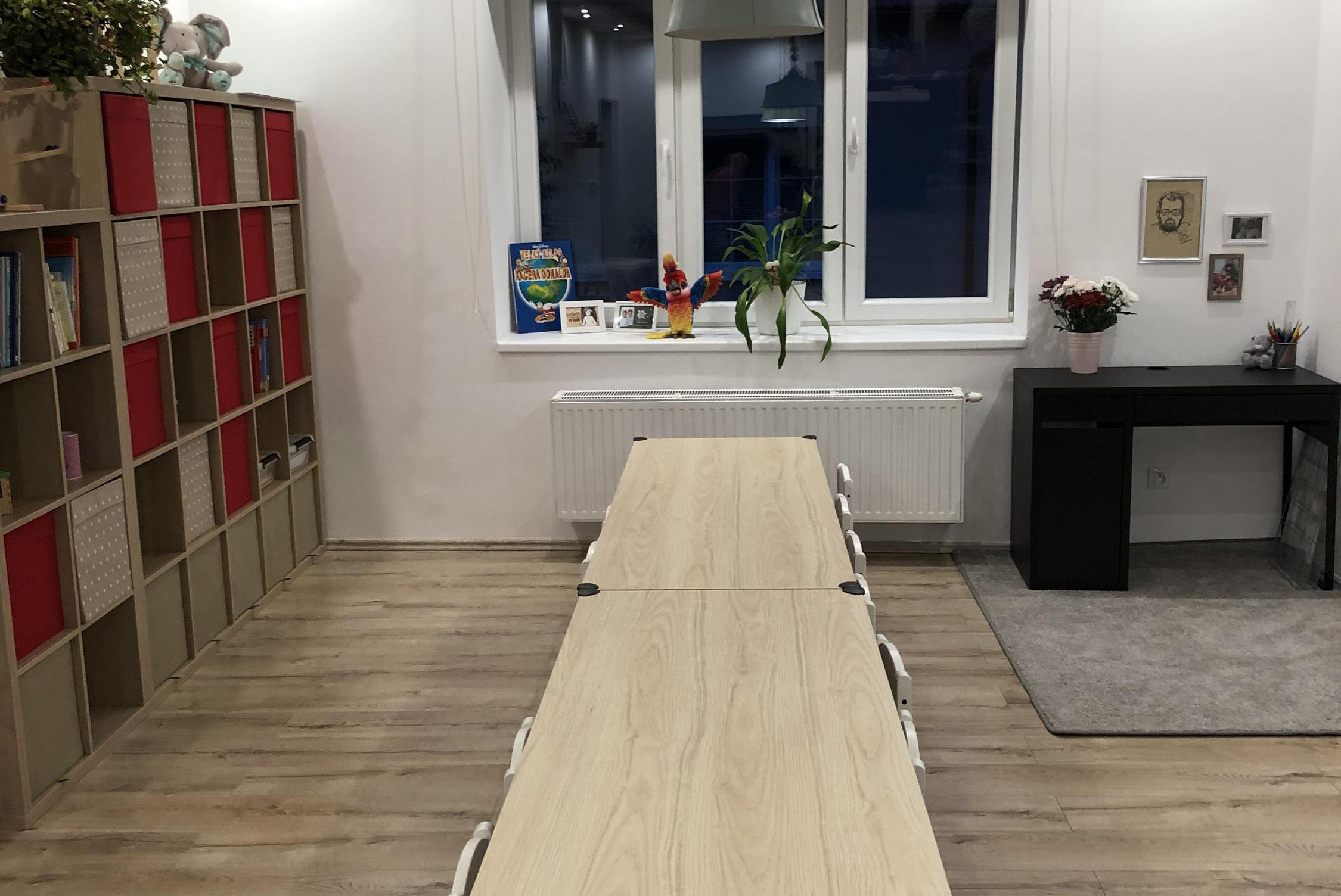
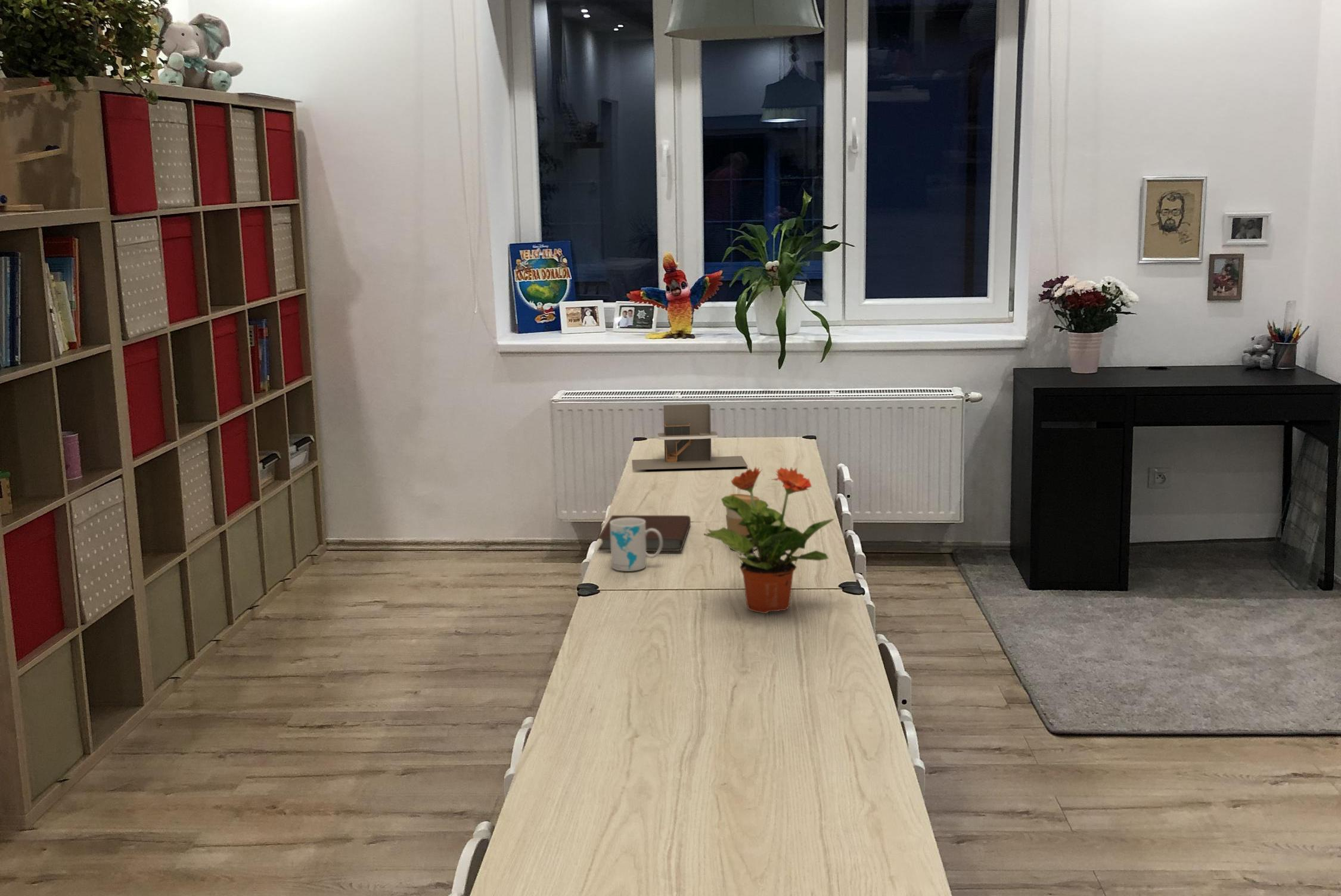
+ coffee cup (742, 520)
+ potted plant (768, 537)
+ architectural model (687, 433)
+ notebook (647, 533)
+ mug (637, 544)
